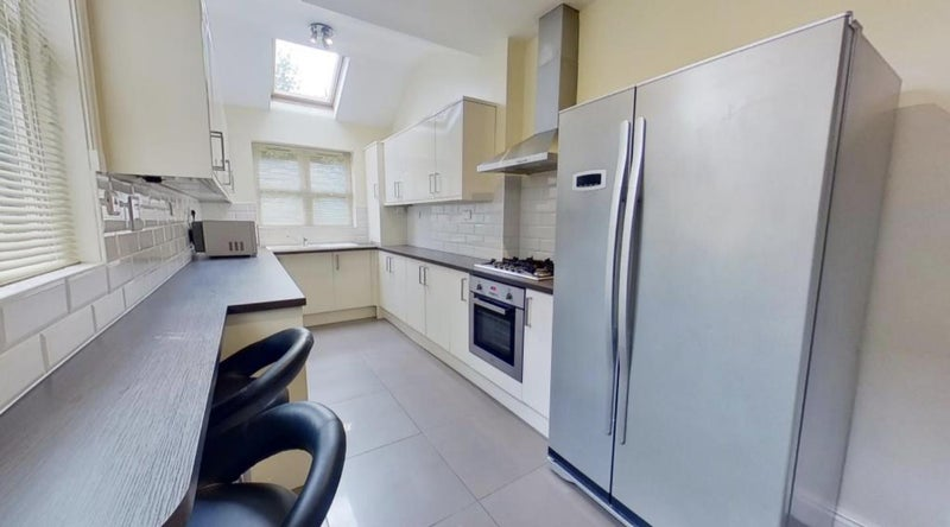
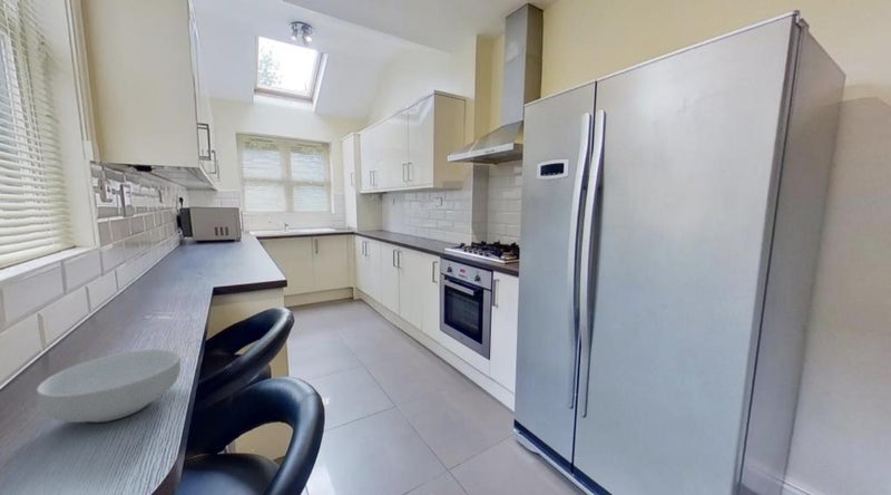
+ cereal bowl (117, 388)
